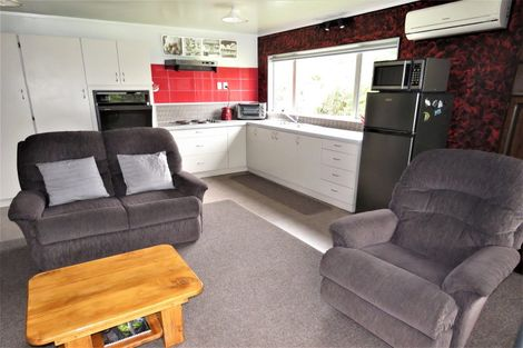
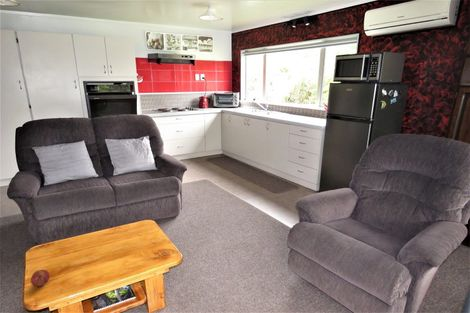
+ fruit (40, 277)
